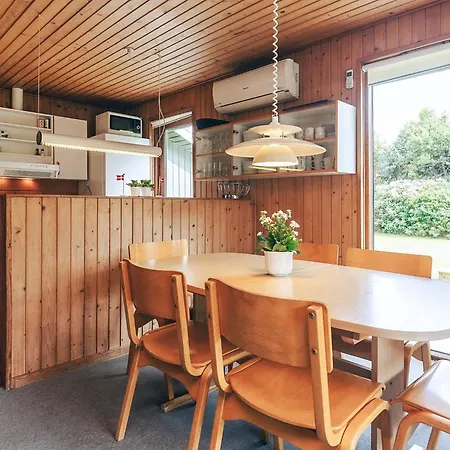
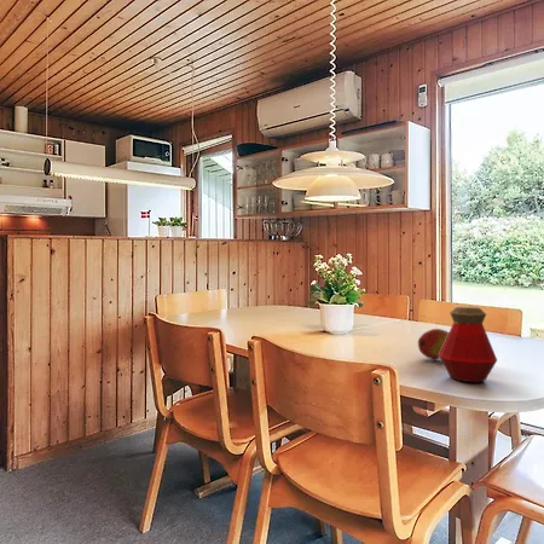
+ bottle (467, 342)
+ fruit (435, 343)
